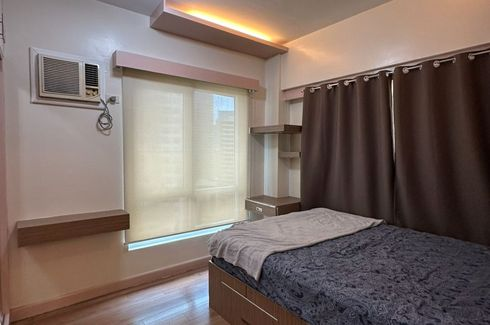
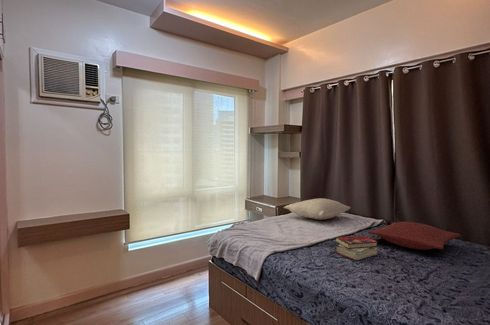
+ book (356, 246)
+ pillow (316, 208)
+ pillow (413, 234)
